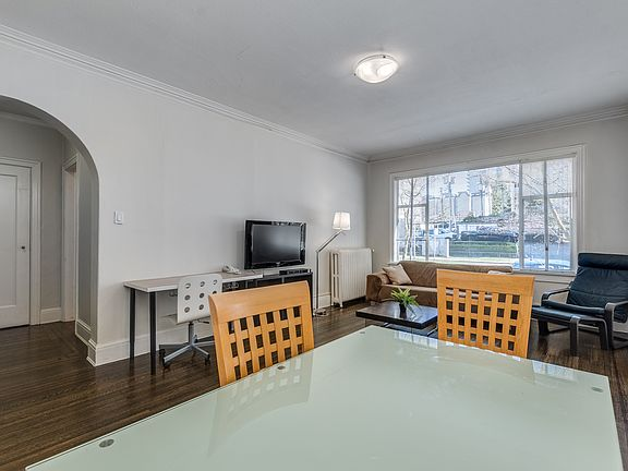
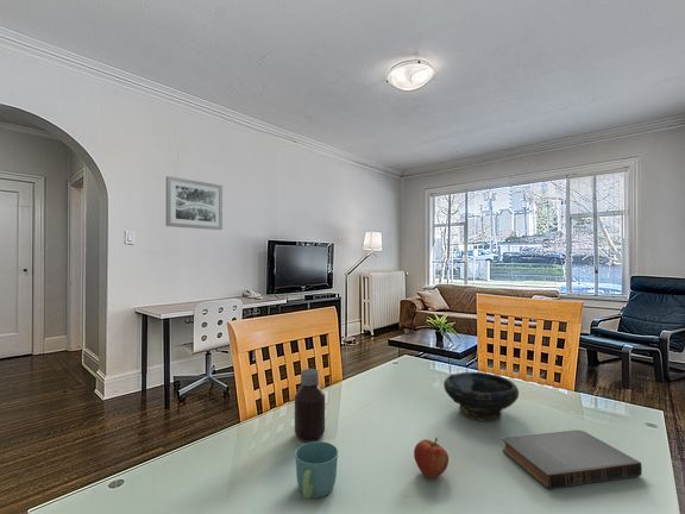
+ wall art (195, 205)
+ bottle (309, 402)
+ apple (431, 456)
+ mug (314, 472)
+ bowl (479, 396)
+ book (566, 456)
